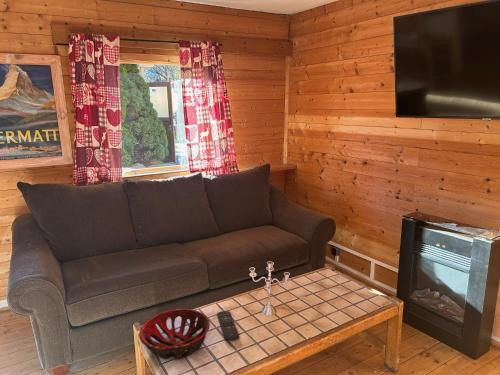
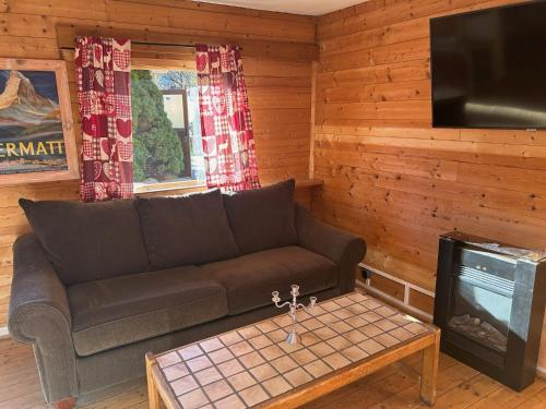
- remote control (227, 324)
- decorative bowl (175, 336)
